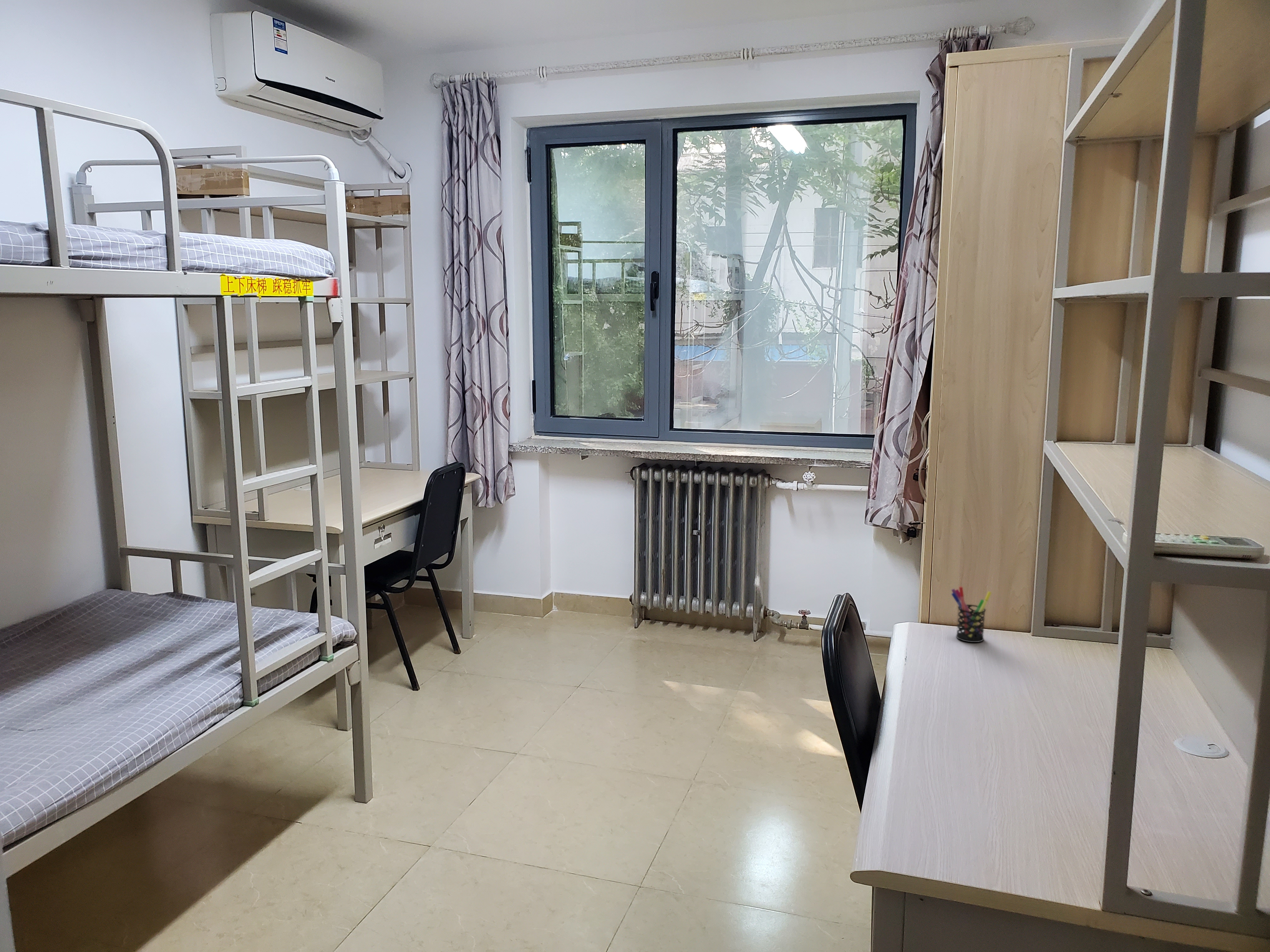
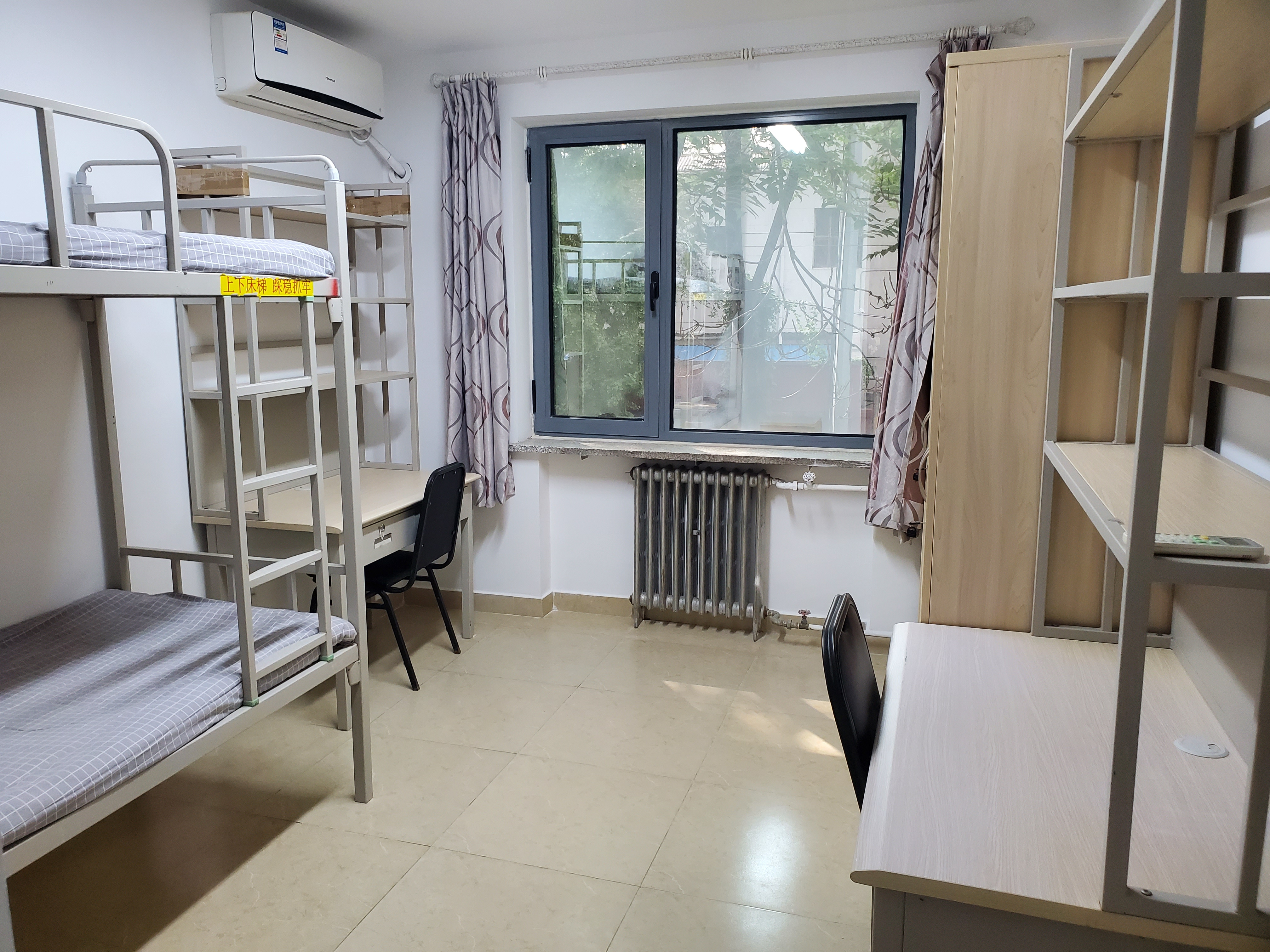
- pen holder (972, 613)
